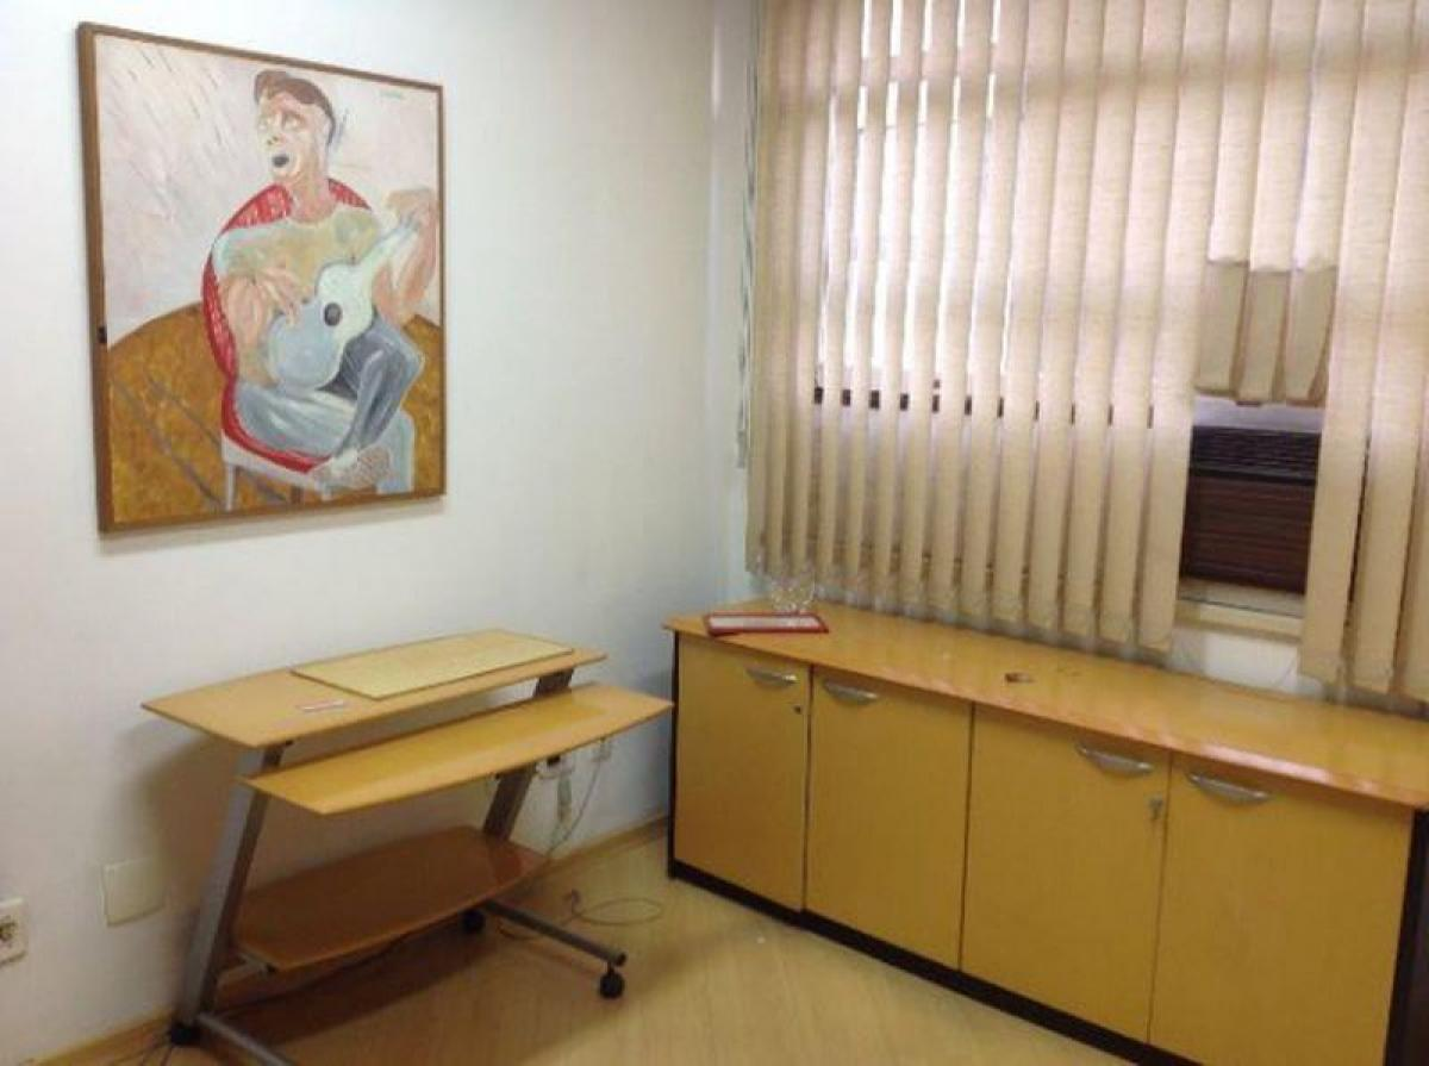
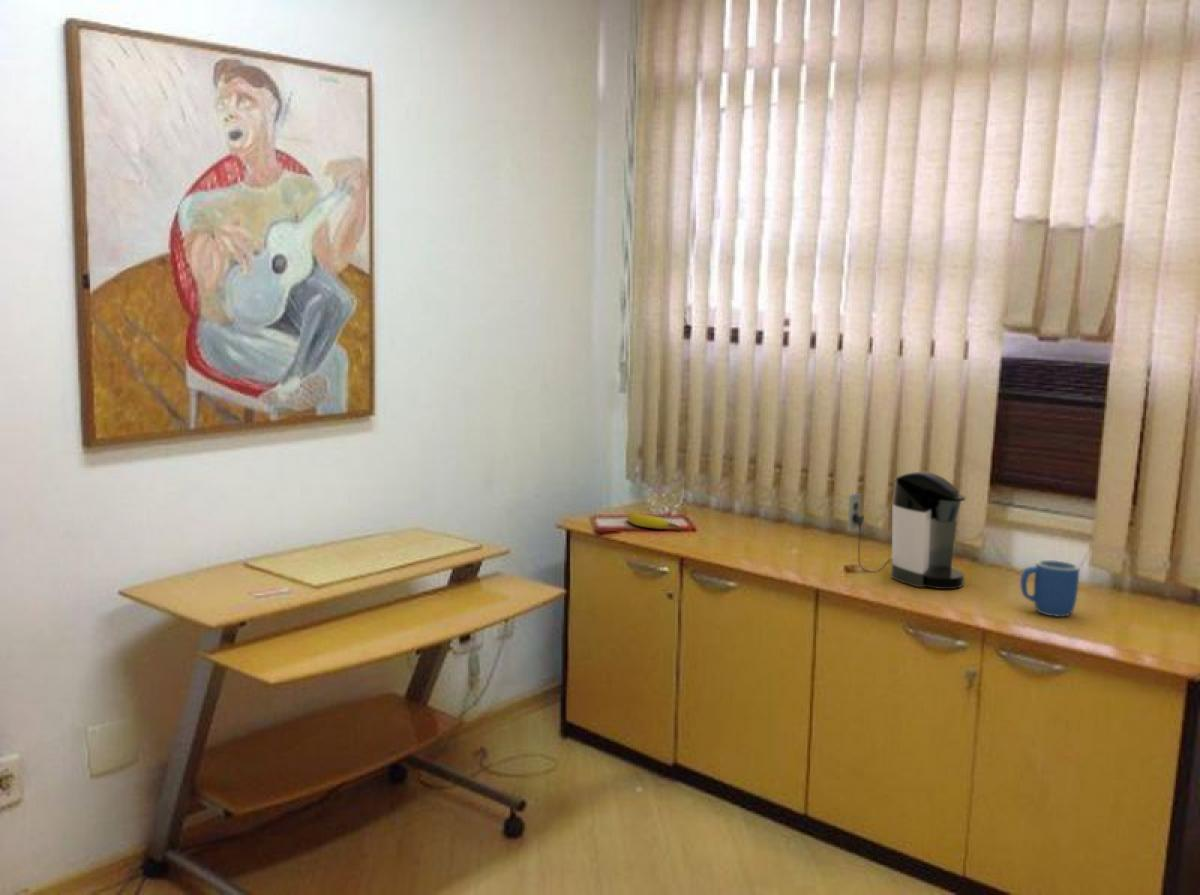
+ banana (650, 520)
+ coffee maker (915, 529)
+ mug (1050, 588)
